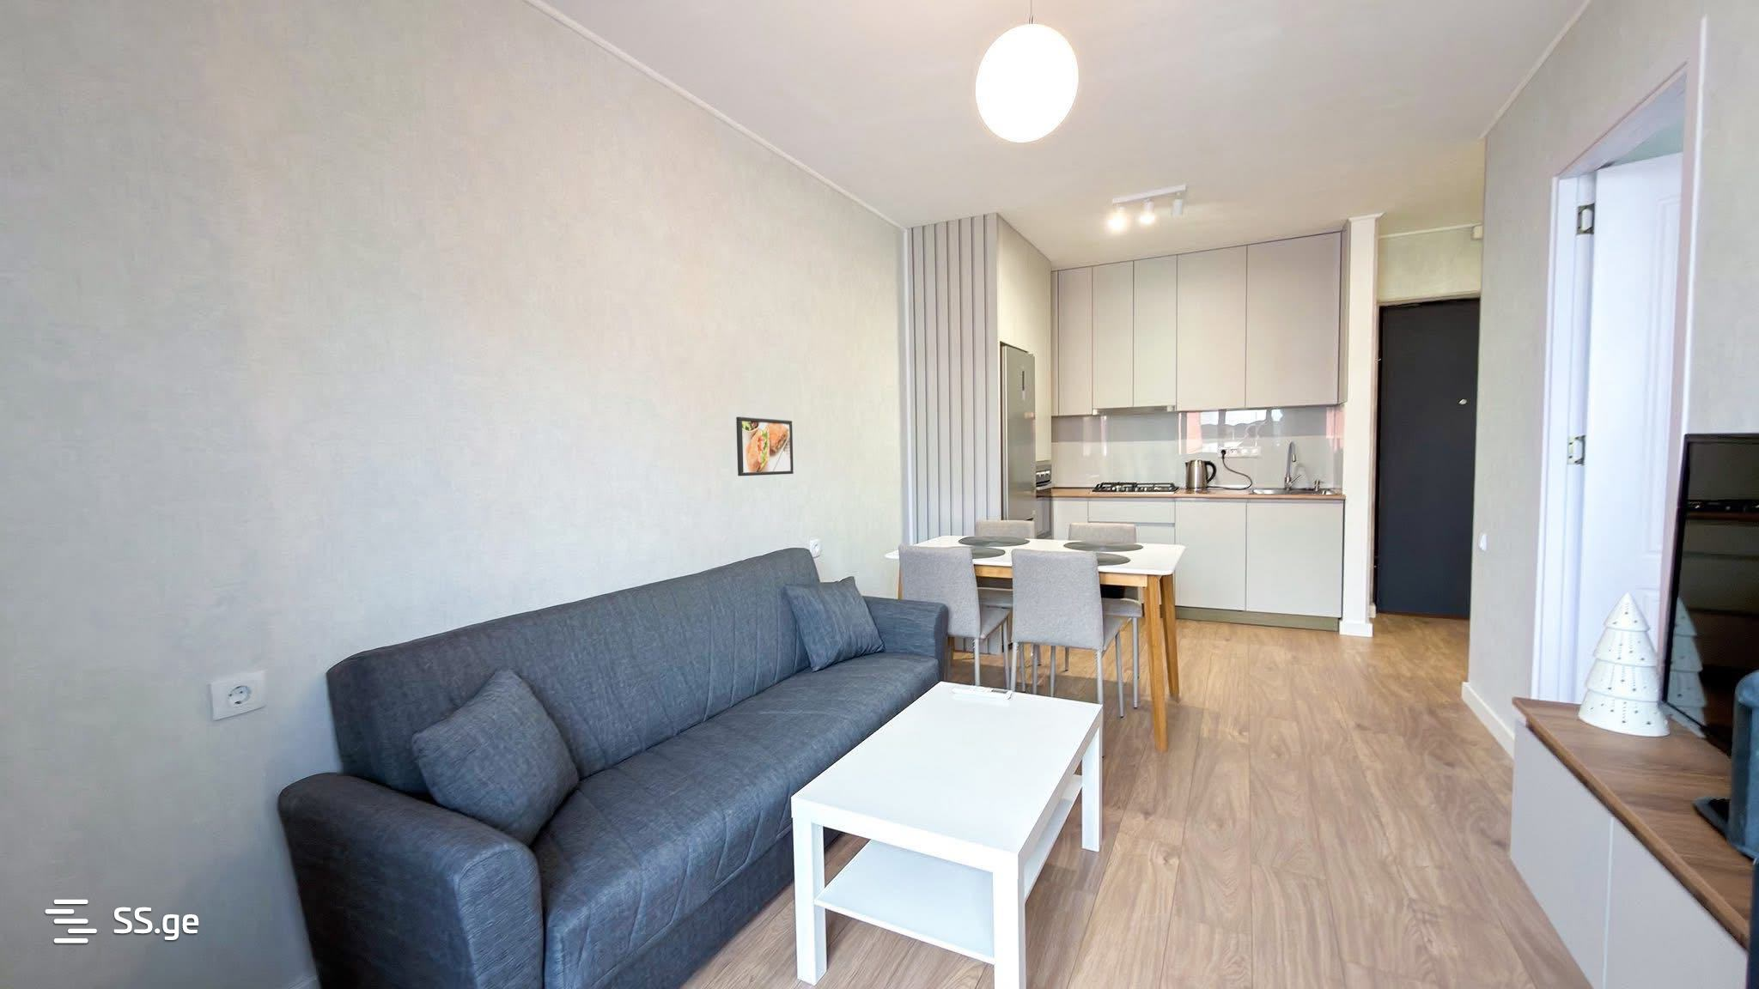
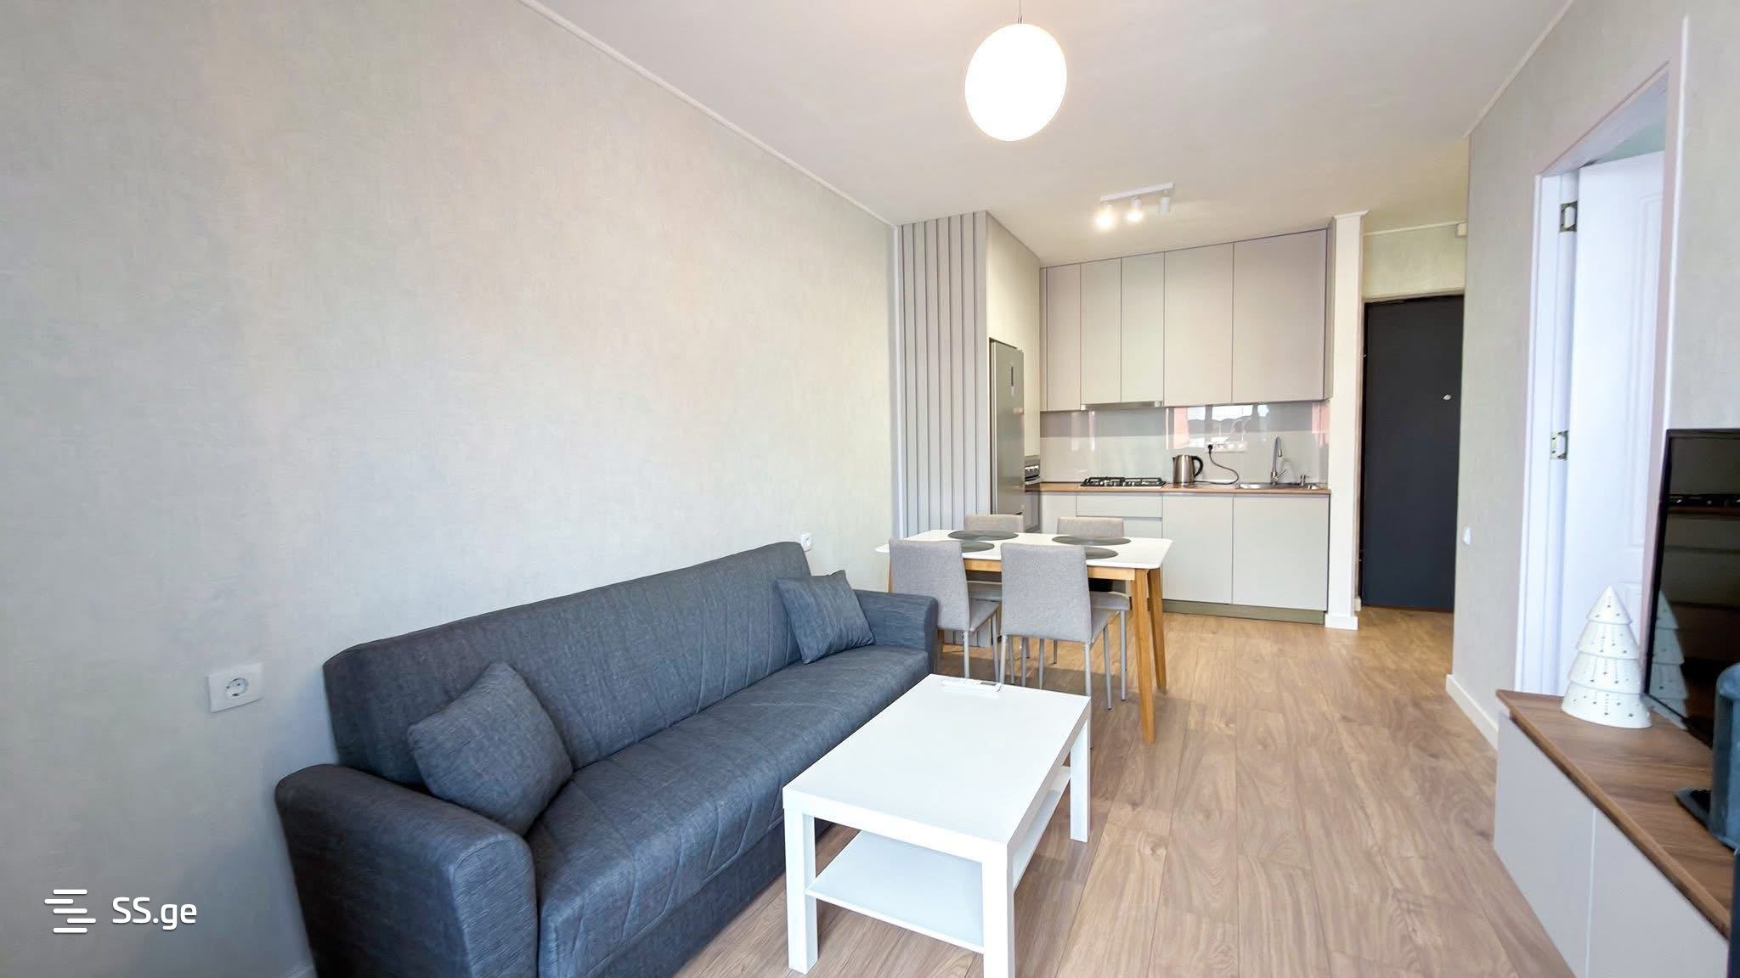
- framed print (766, 447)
